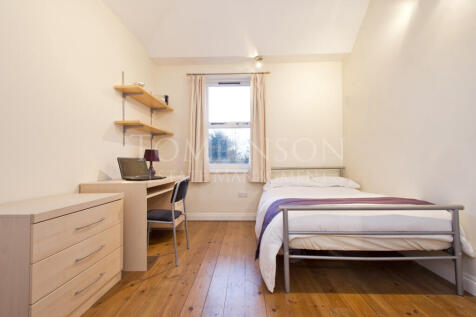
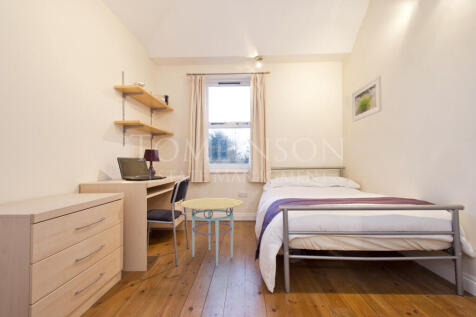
+ side table (210, 229)
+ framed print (365, 101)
